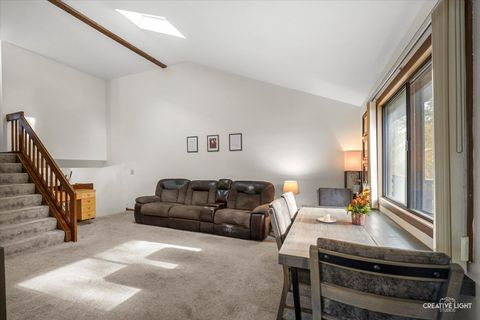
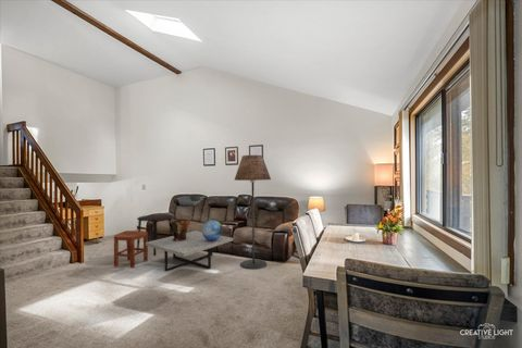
+ decorative globe (212, 229)
+ stool (130, 248)
+ coffee table (190, 251)
+ decorative urn (179, 227)
+ side table (154, 234)
+ floor lamp (252, 210)
